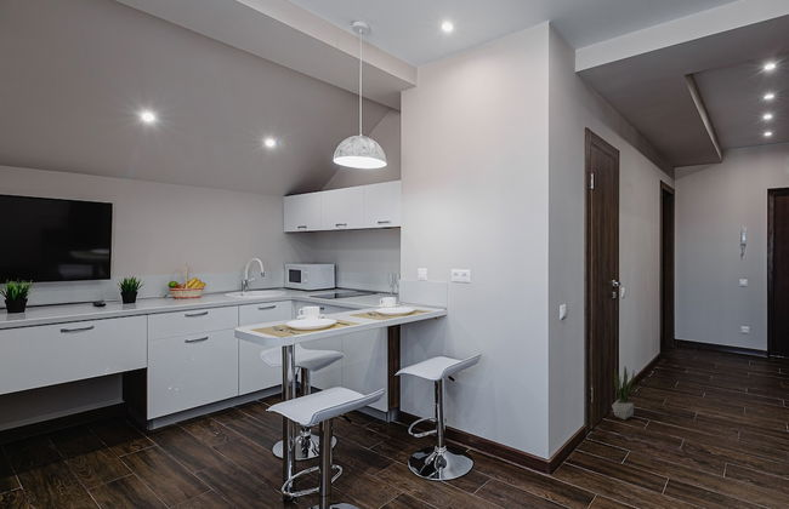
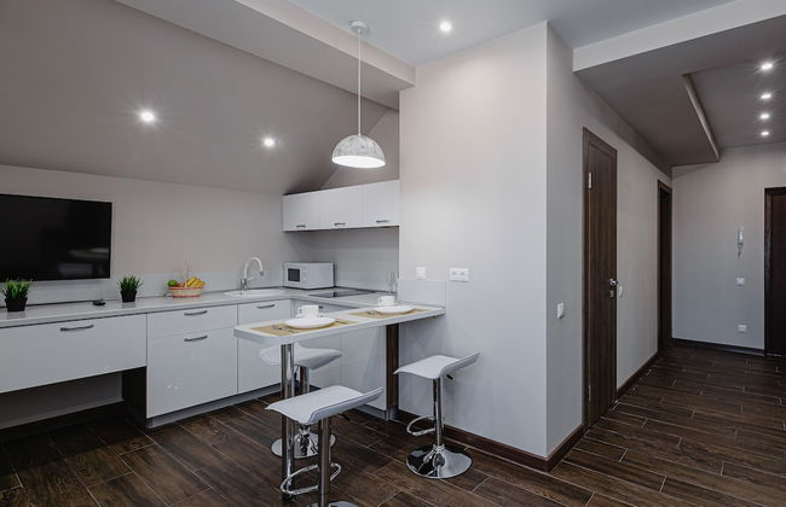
- potted plant (623, 391)
